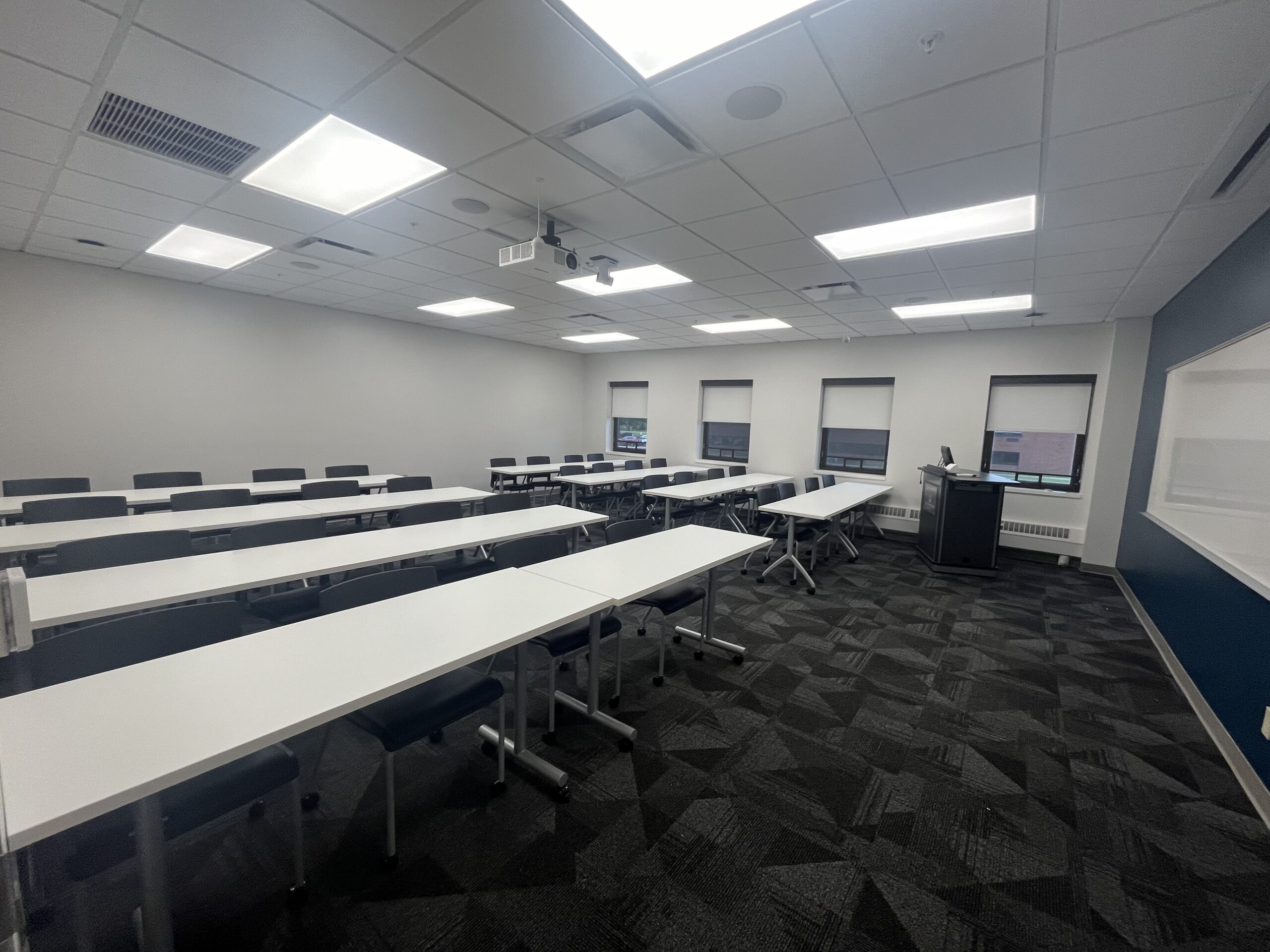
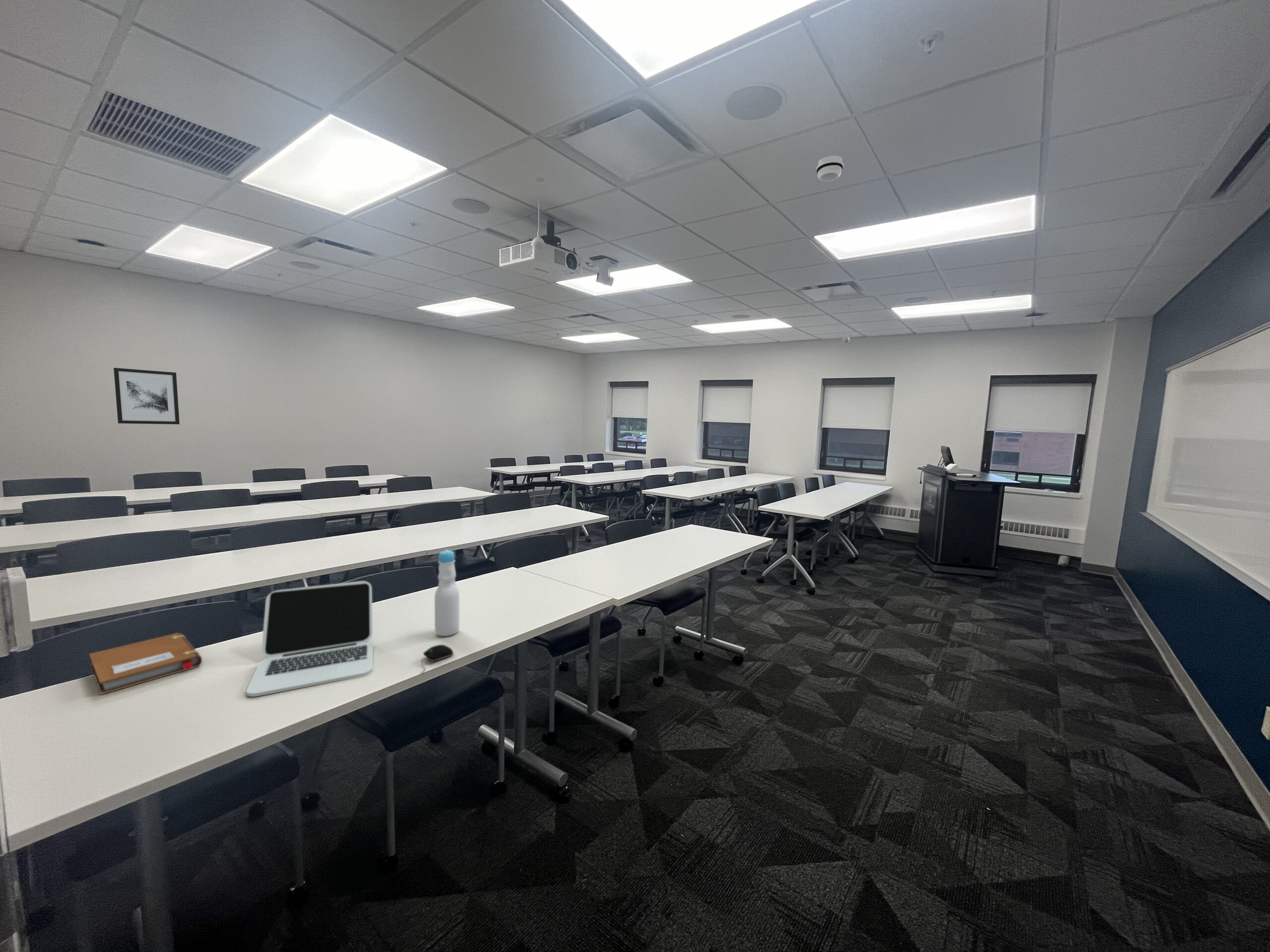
+ notebook (147, 660)
+ computer mouse (434, 654)
+ bottle (446, 592)
+ wall art (148, 397)
+ smoke detector (829, 169)
+ laptop (317, 631)
